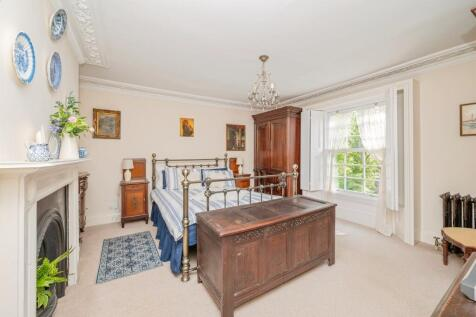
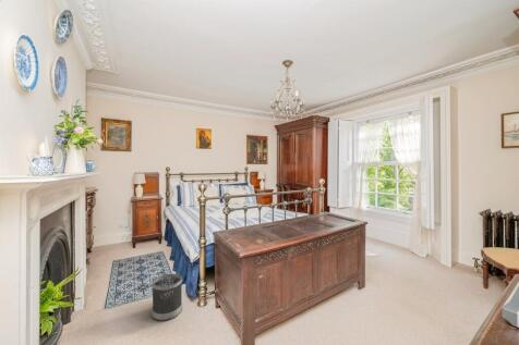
+ wastebasket (167, 295)
